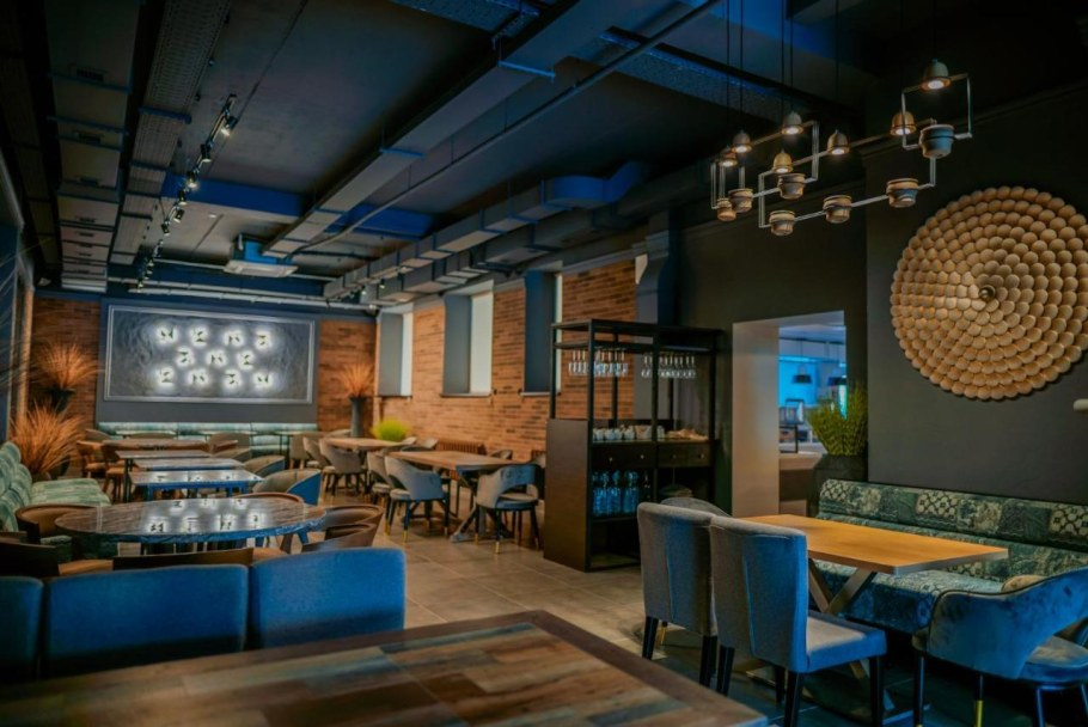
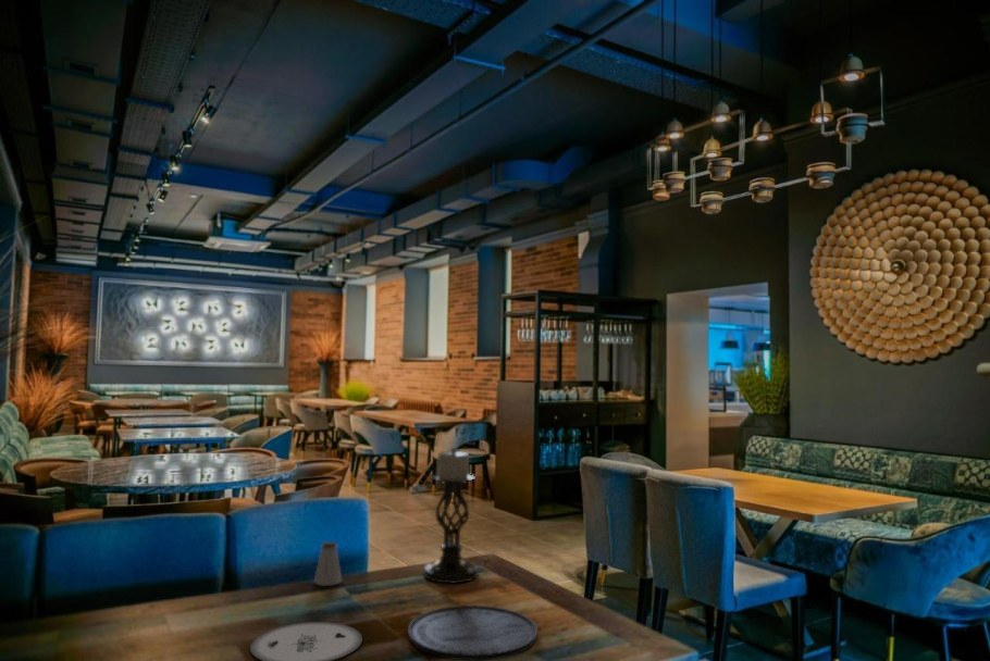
+ plate (472, 629)
+ plate (307, 640)
+ saltshaker (329, 562)
+ candle holder (454, 512)
